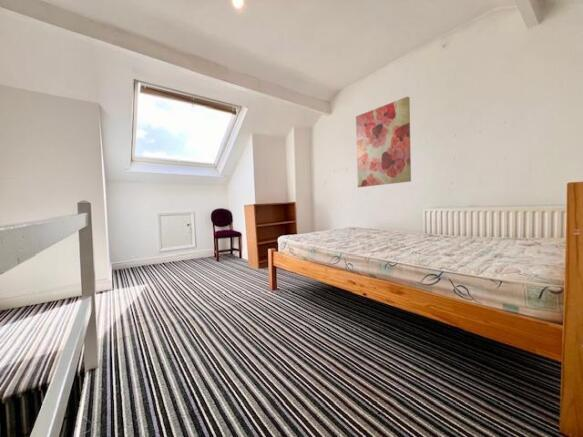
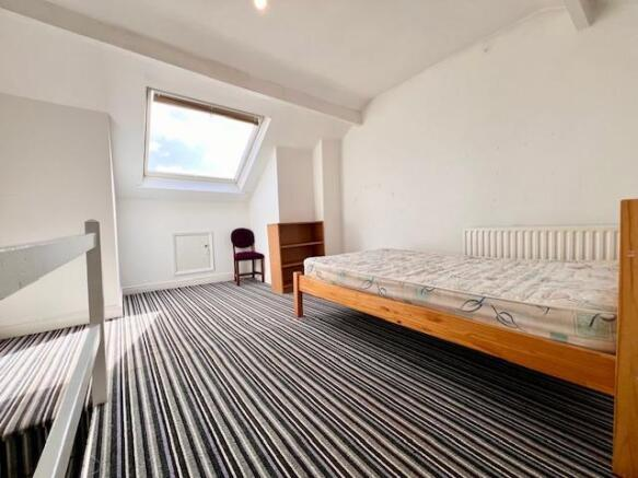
- wall art (381, 146)
